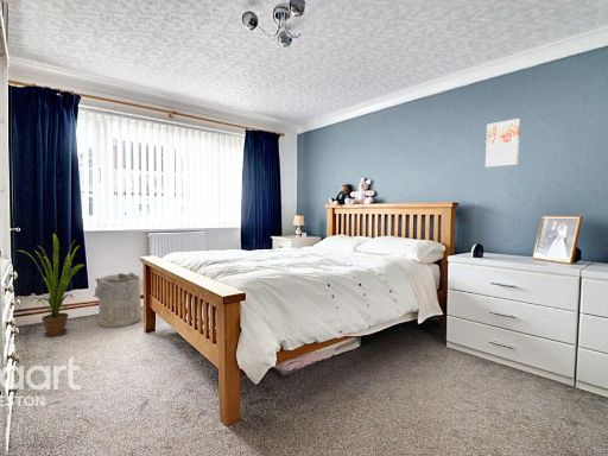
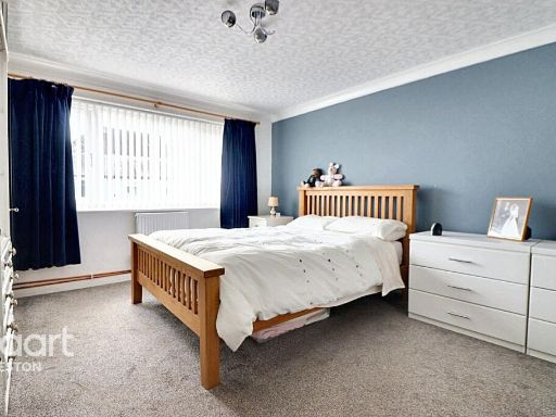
- house plant (51, 284)
- wall art (501, 144)
- laundry hamper (118, 297)
